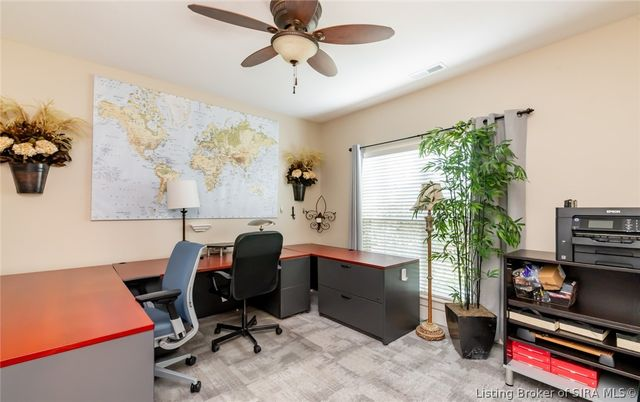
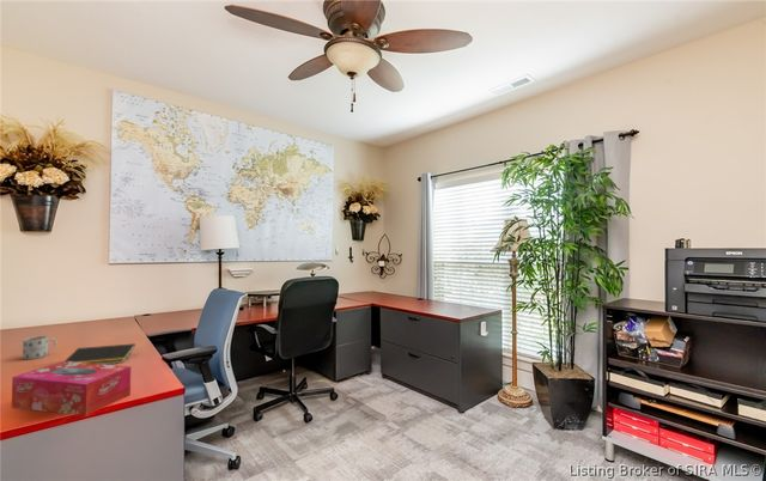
+ mug (39, 346)
+ notepad (99, 355)
+ tissue box (73, 385)
